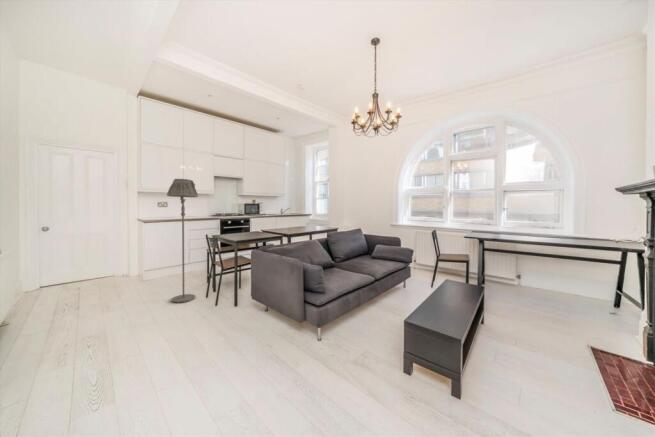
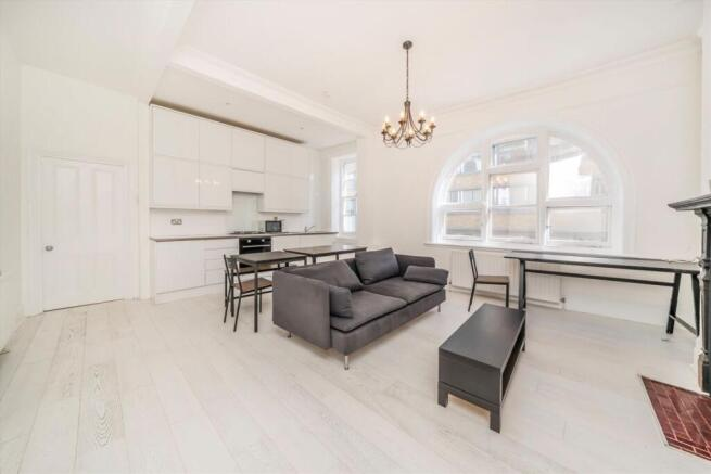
- floor lamp (183, 239)
